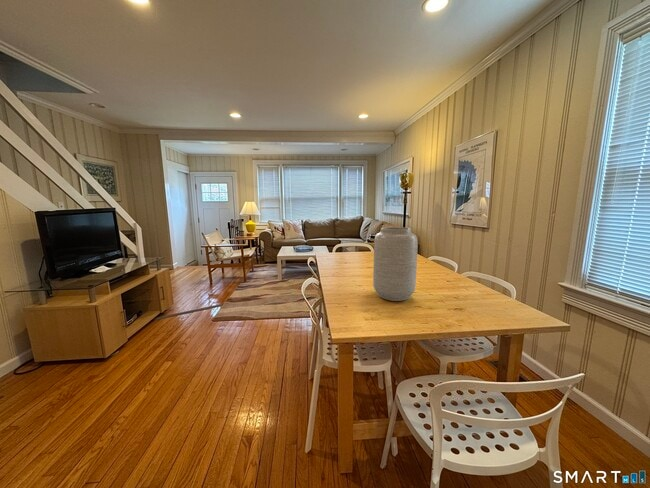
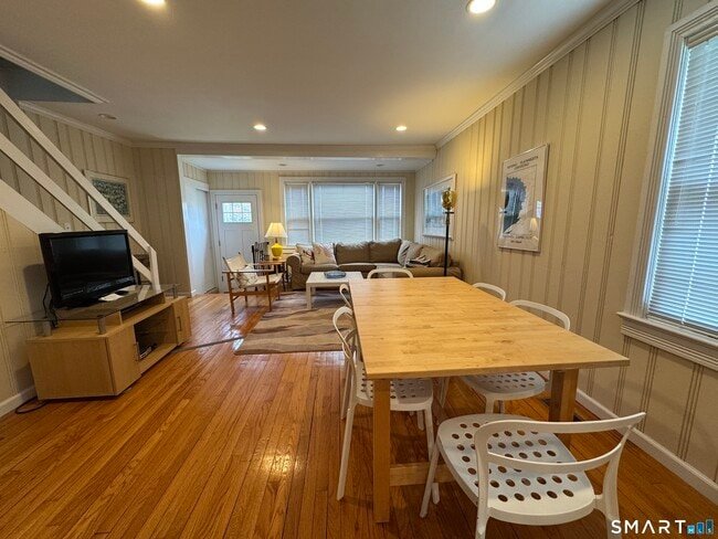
- vase (394, 262)
